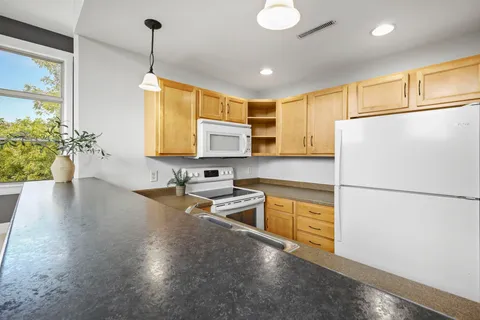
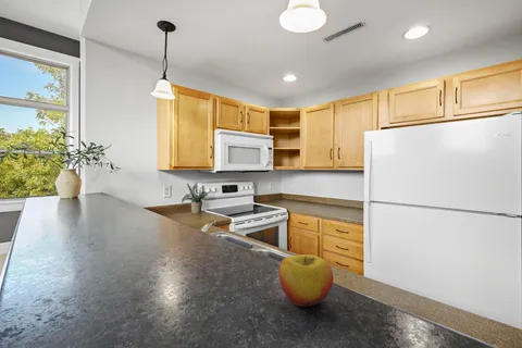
+ apple (304, 278)
